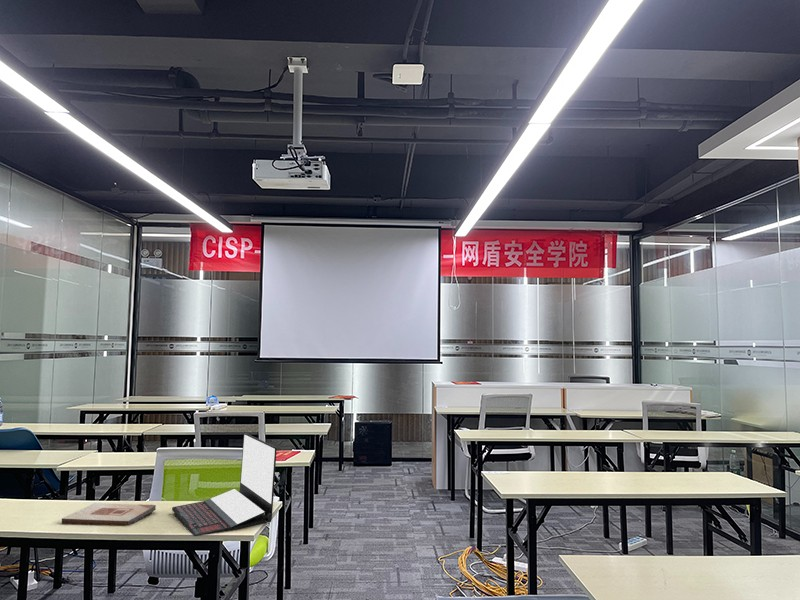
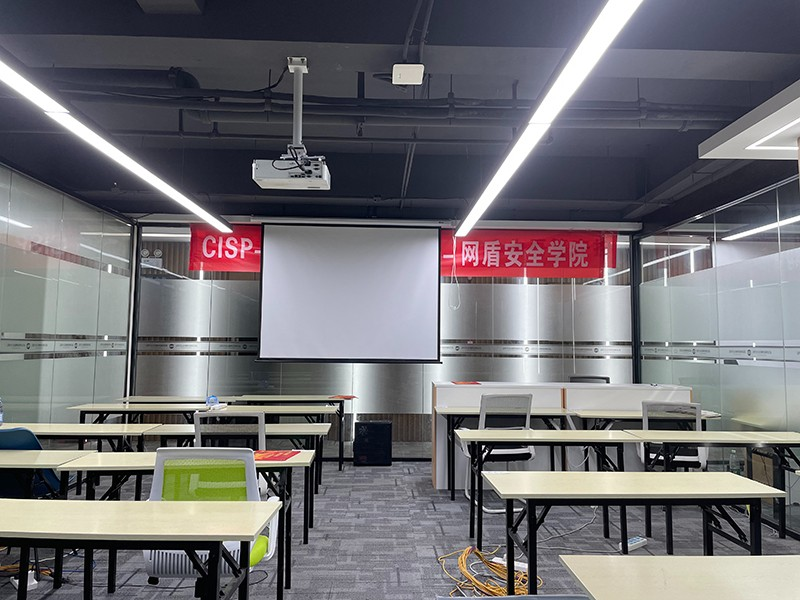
- wooden plaque (110, 514)
- laptop (227, 491)
